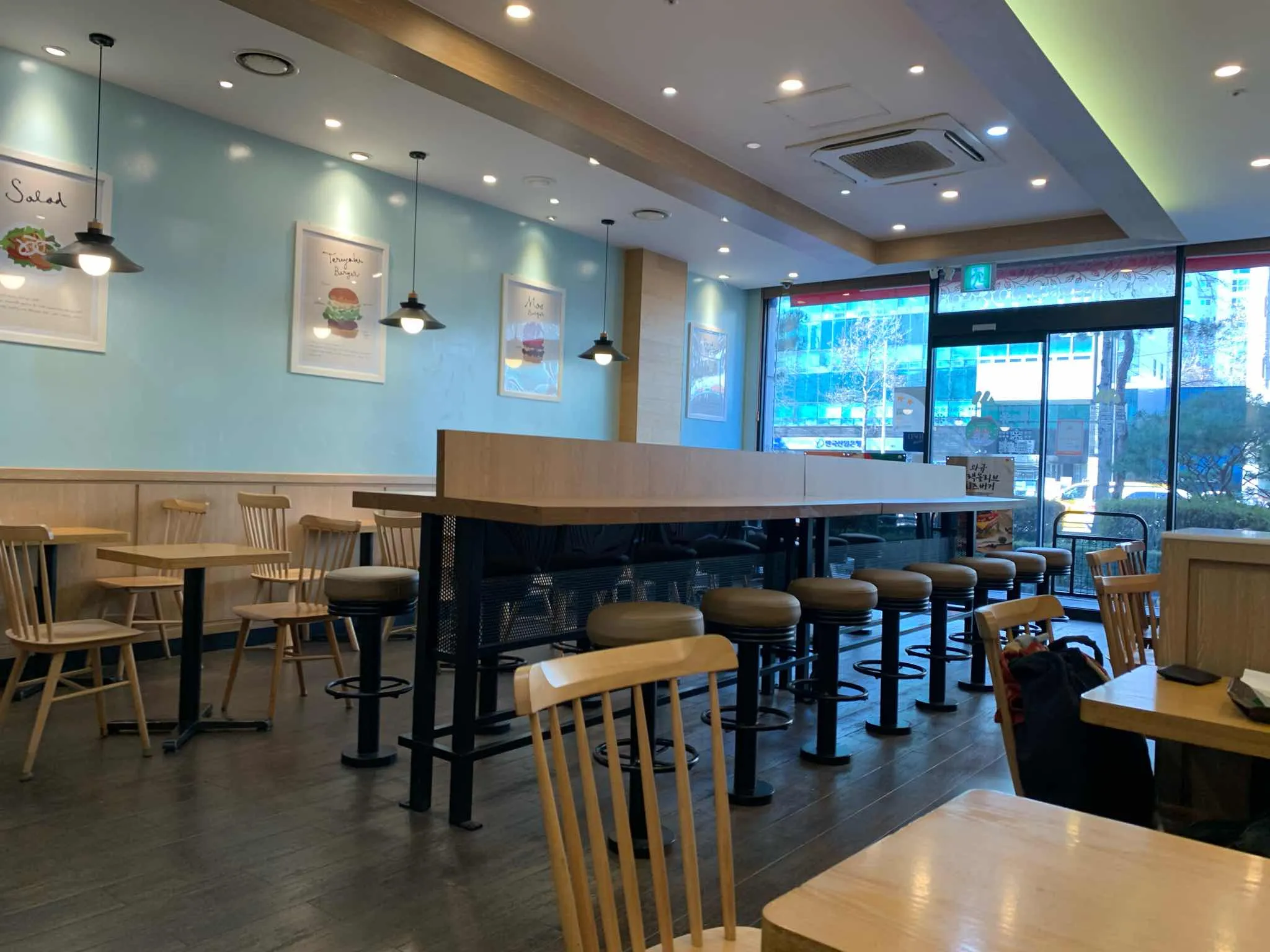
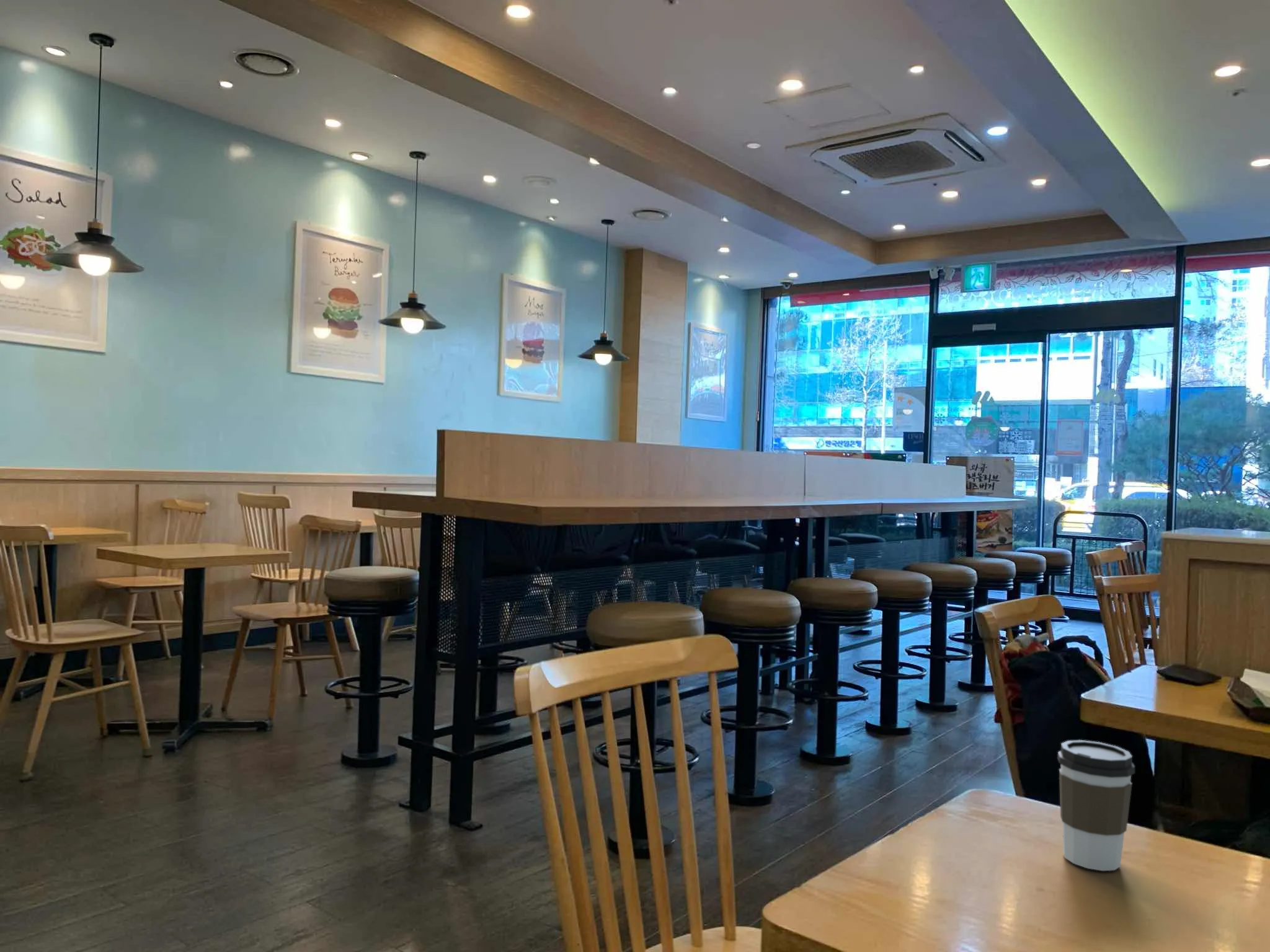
+ coffee cup (1093, 804)
